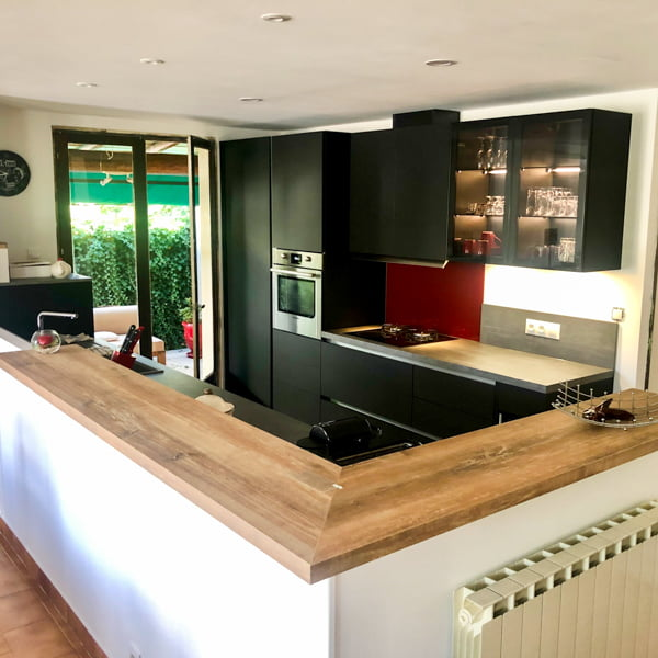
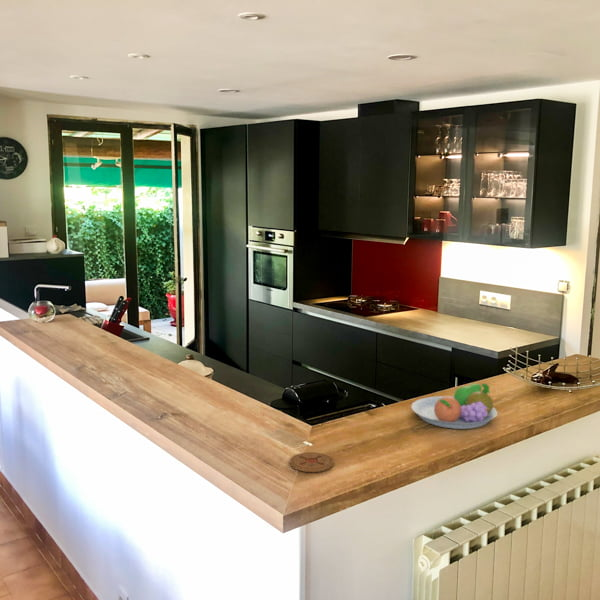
+ coaster (311, 461)
+ fruit bowl (457, 400)
